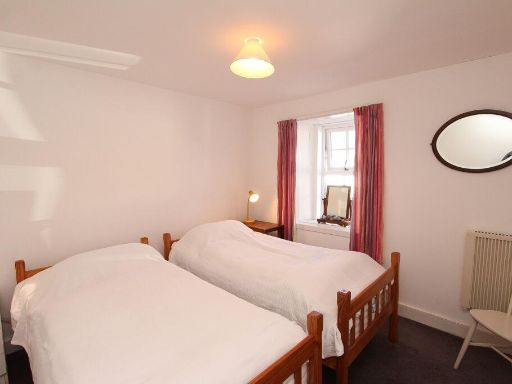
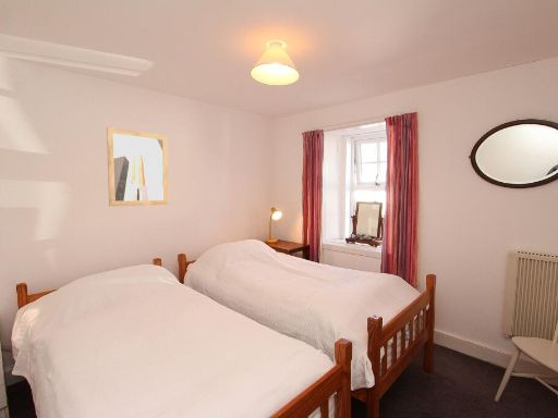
+ wall art (140, 169)
